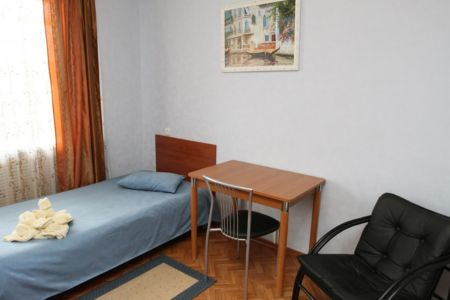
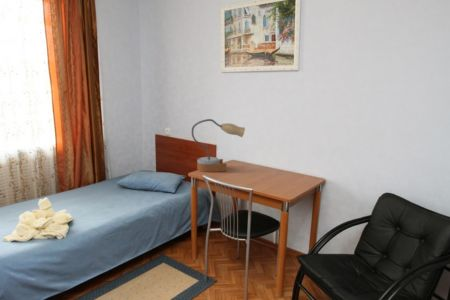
+ table lamp (208, 149)
